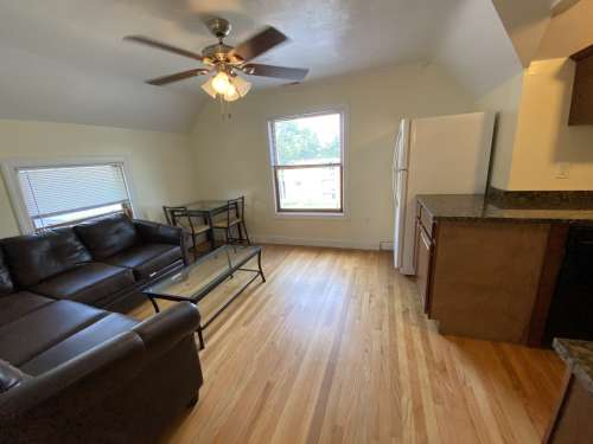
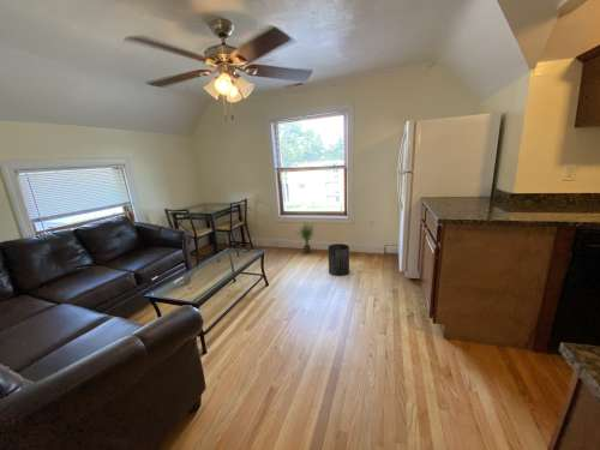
+ potted plant (305, 236)
+ trash can (338, 259)
